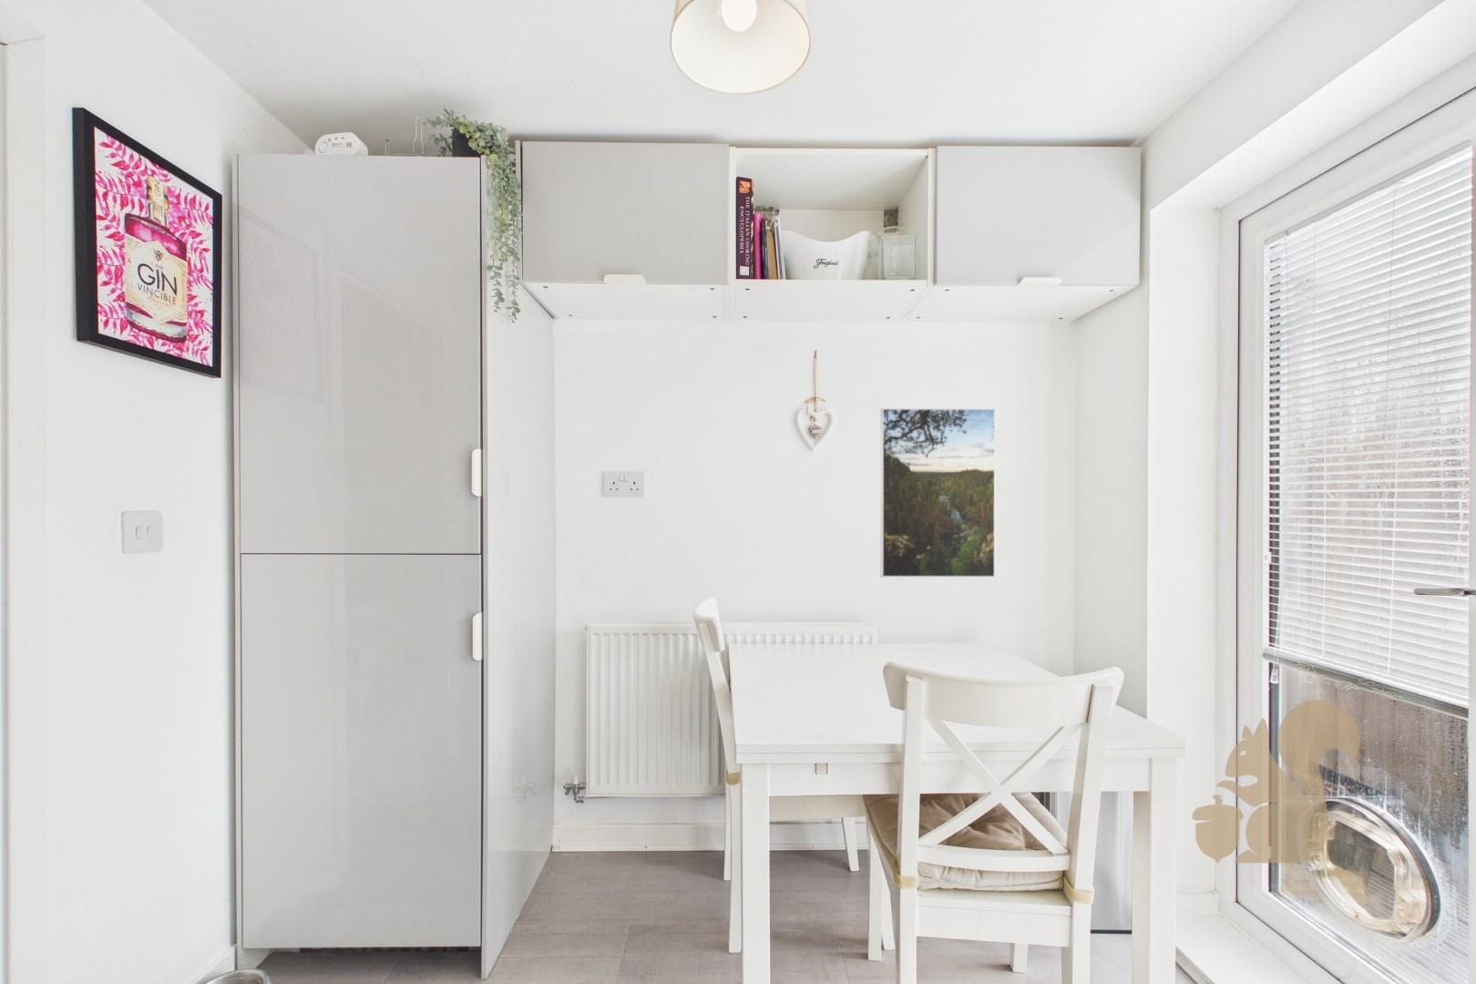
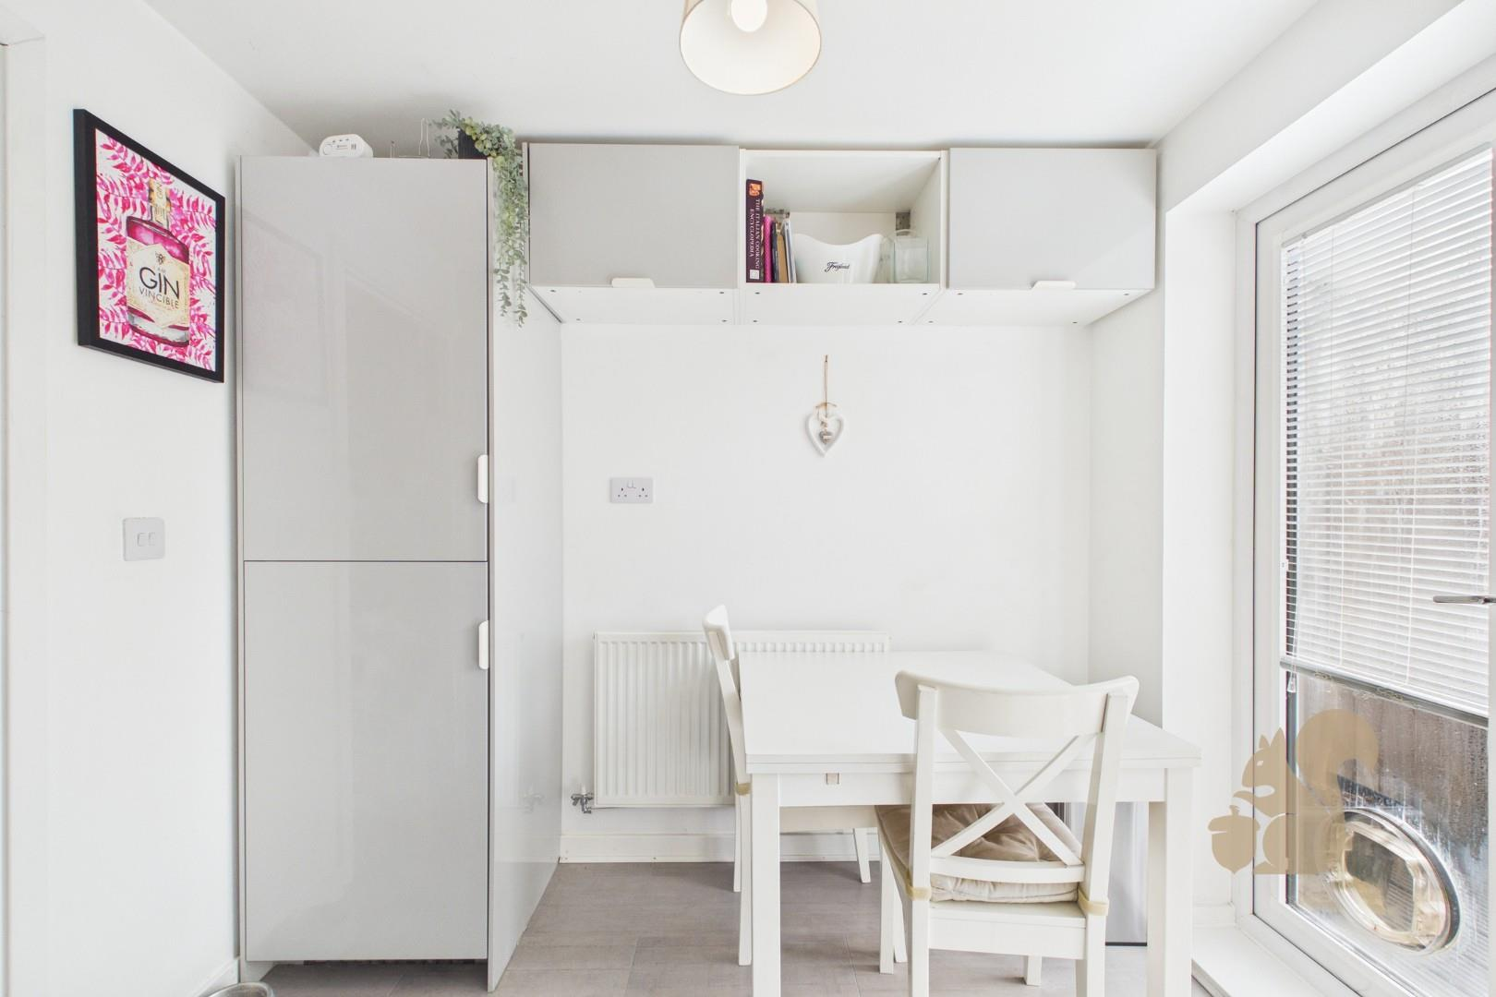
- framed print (938, 492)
